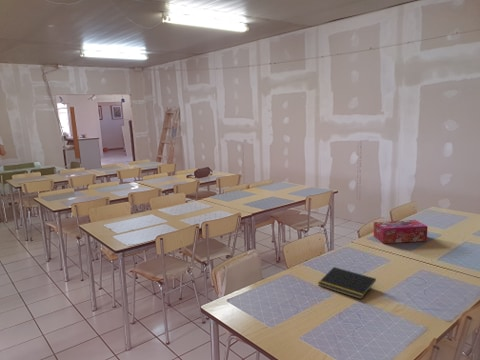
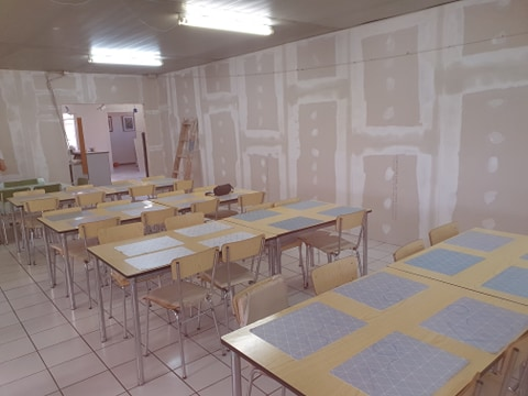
- notepad (346, 281)
- tissue box (399, 231)
